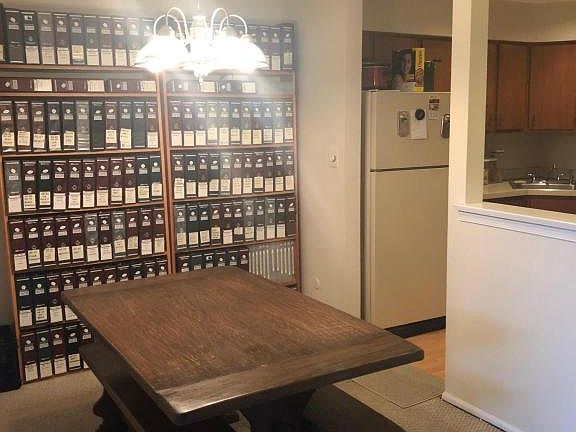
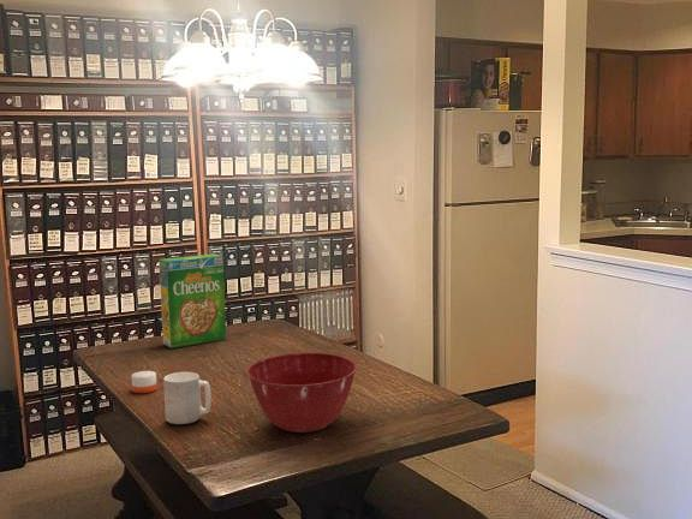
+ candle (143, 372)
+ cereal box (192, 299)
+ mixing bowl (302, 395)
+ mug (186, 398)
